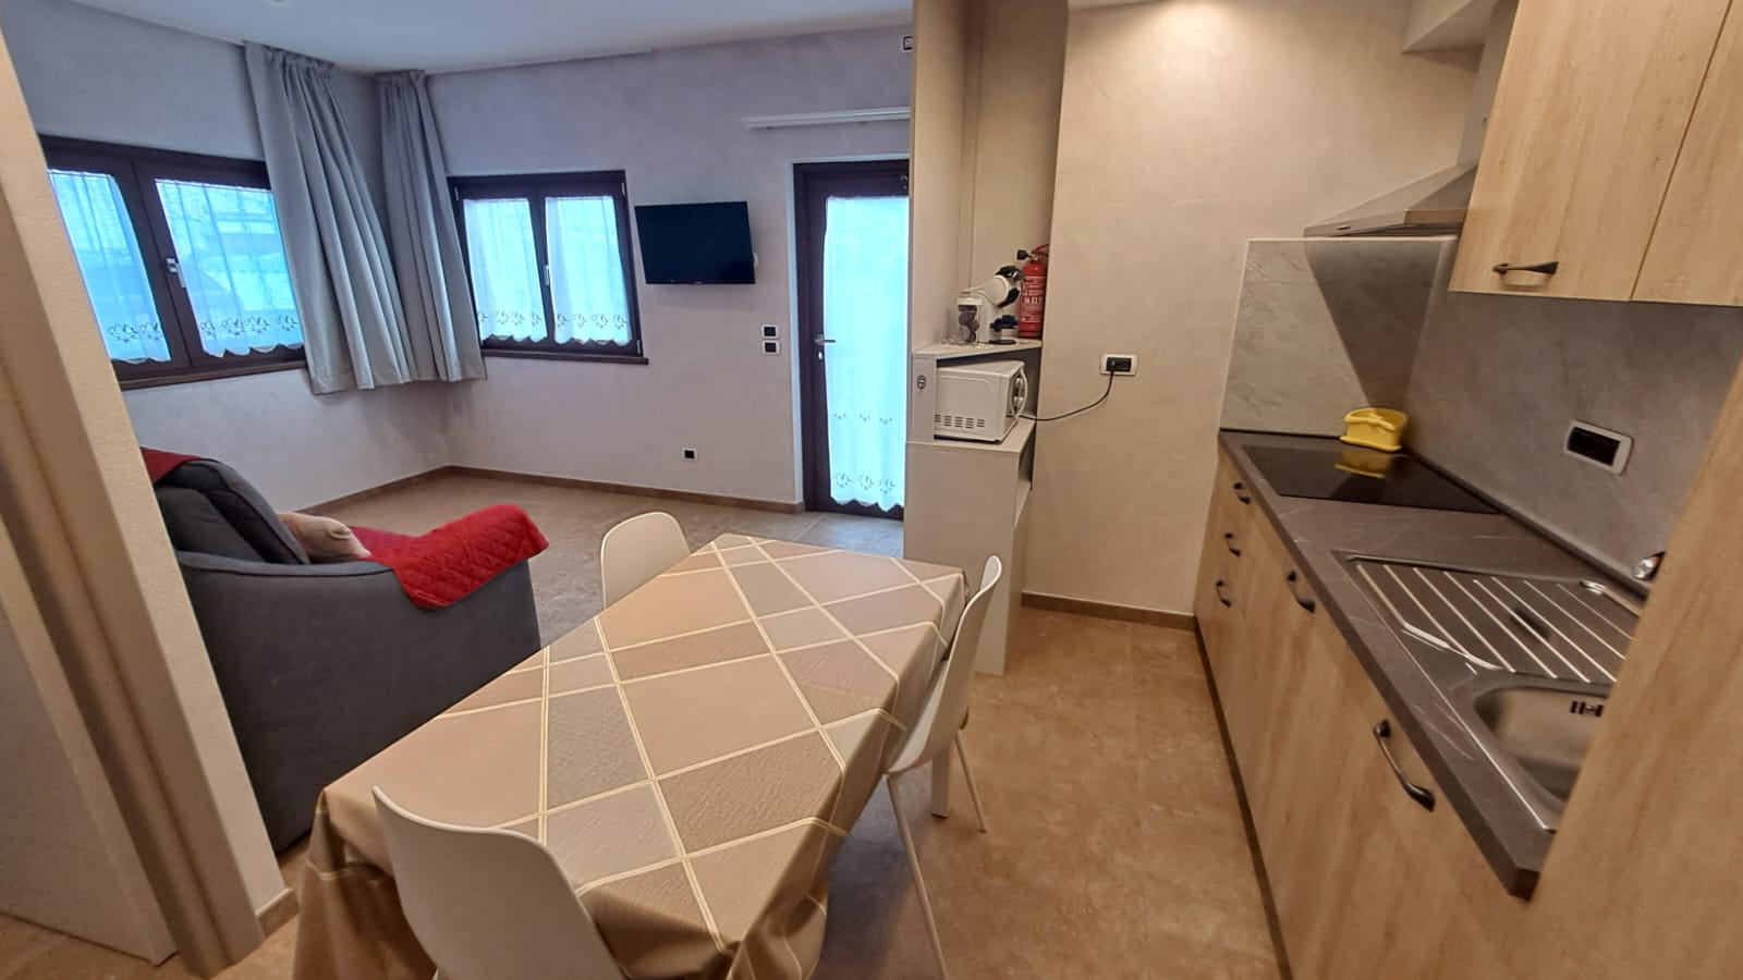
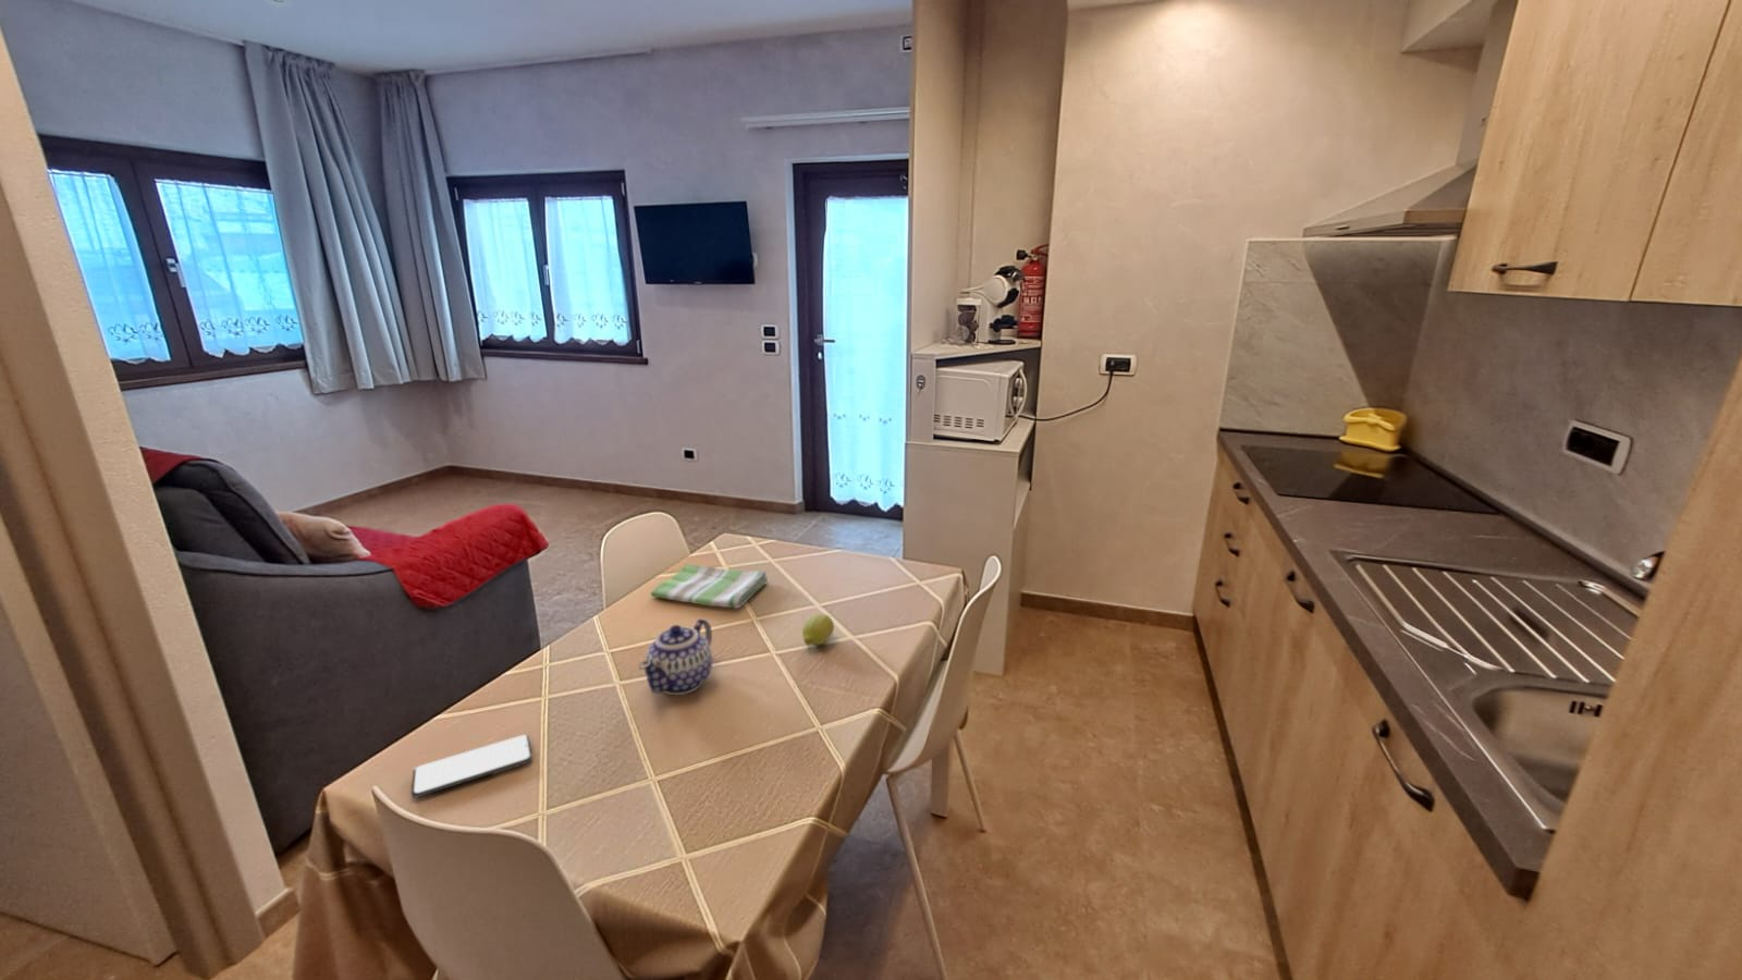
+ teapot (678, 655)
+ dish towel (709, 583)
+ smartphone (474, 765)
+ fruit (817, 629)
